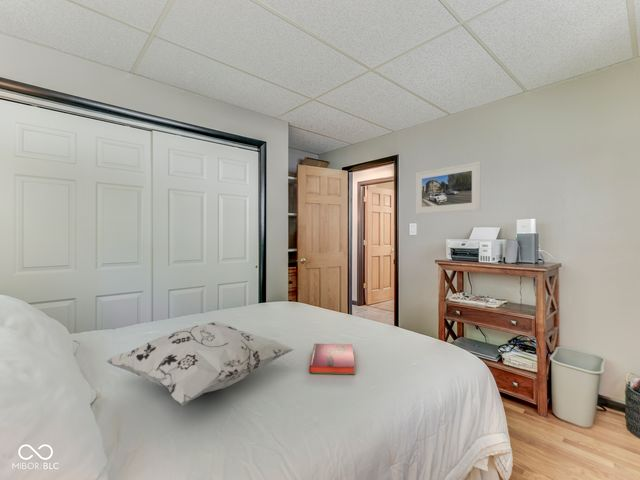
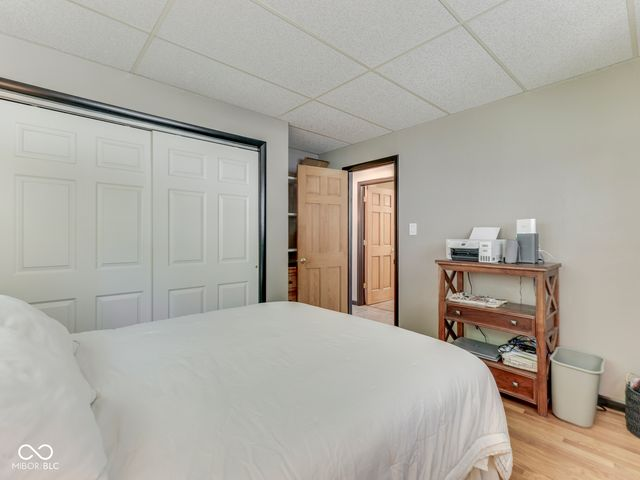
- hardback book (332, 357)
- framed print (445, 190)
- decorative pillow (205, 355)
